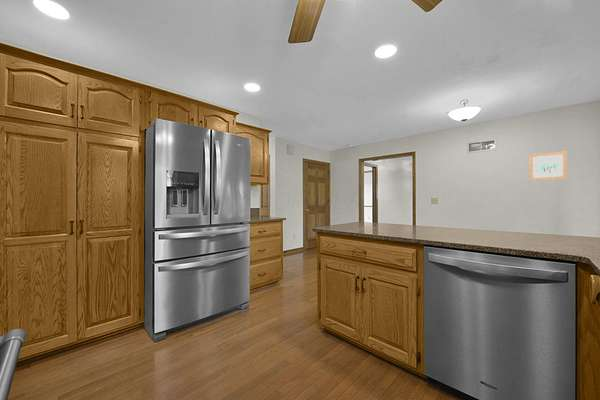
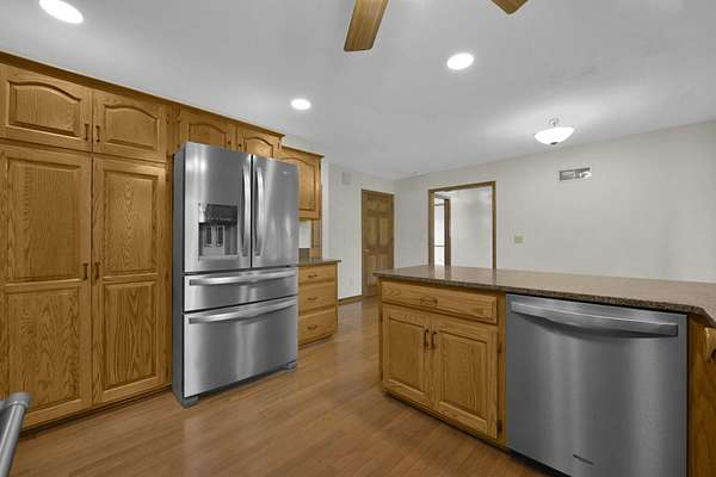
- wall art (547, 166)
